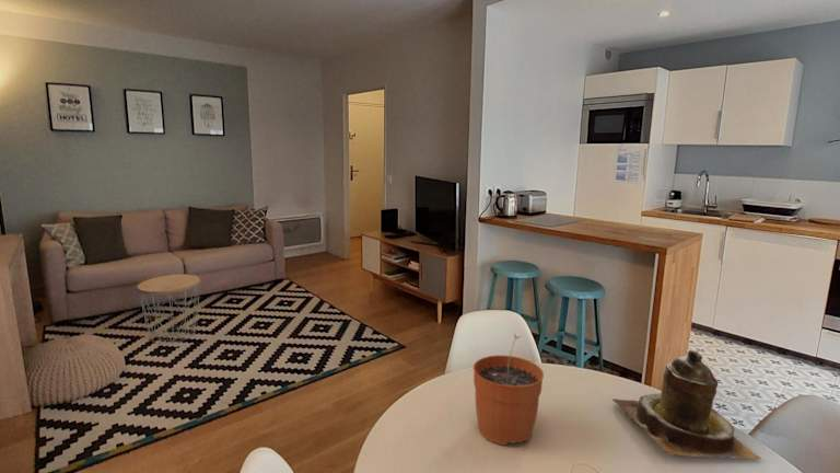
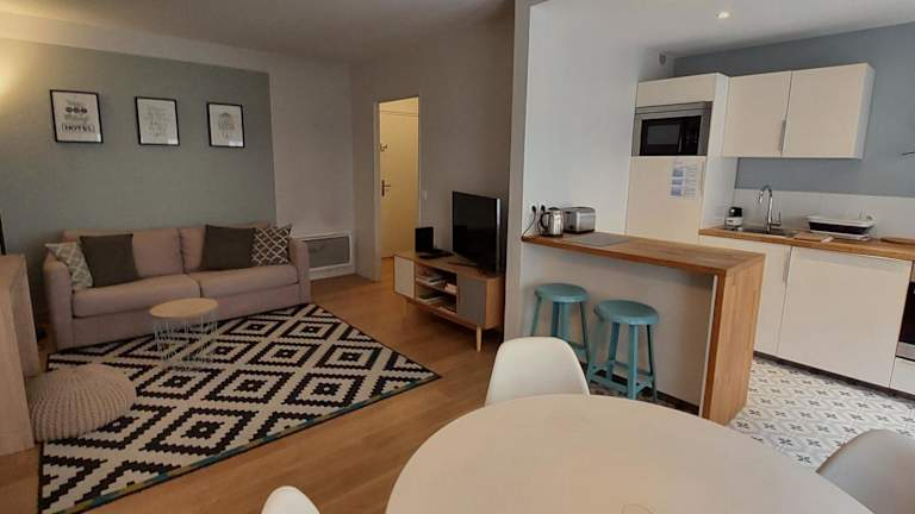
- plant pot (506, 384)
- teapot (684, 392)
